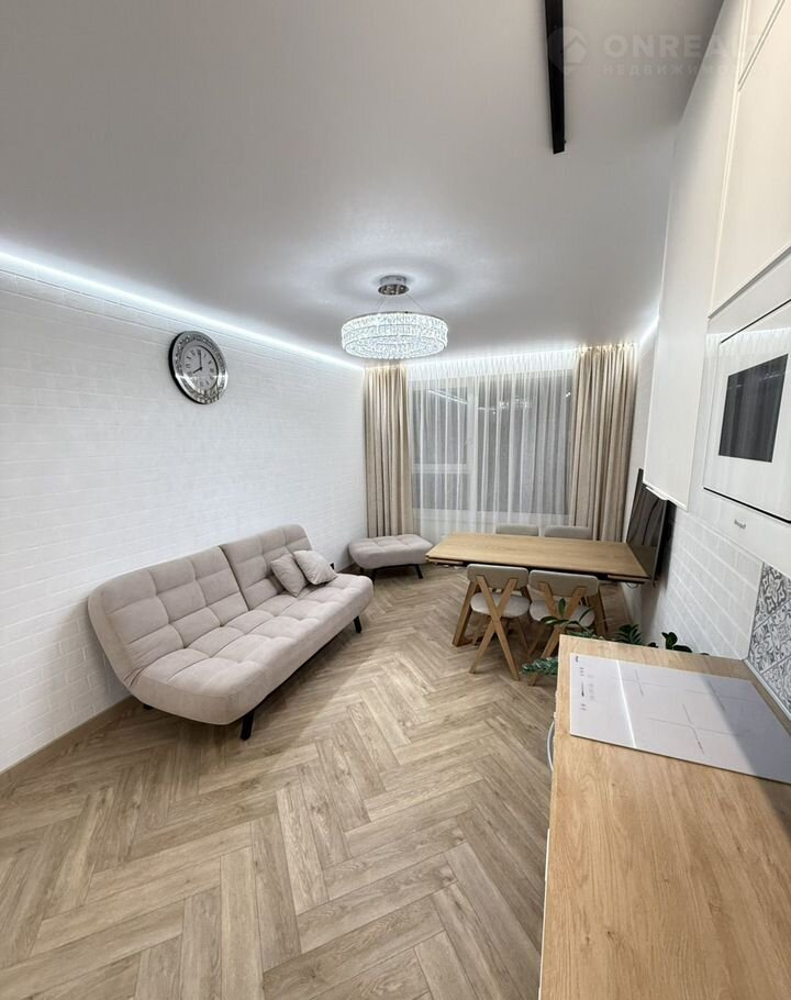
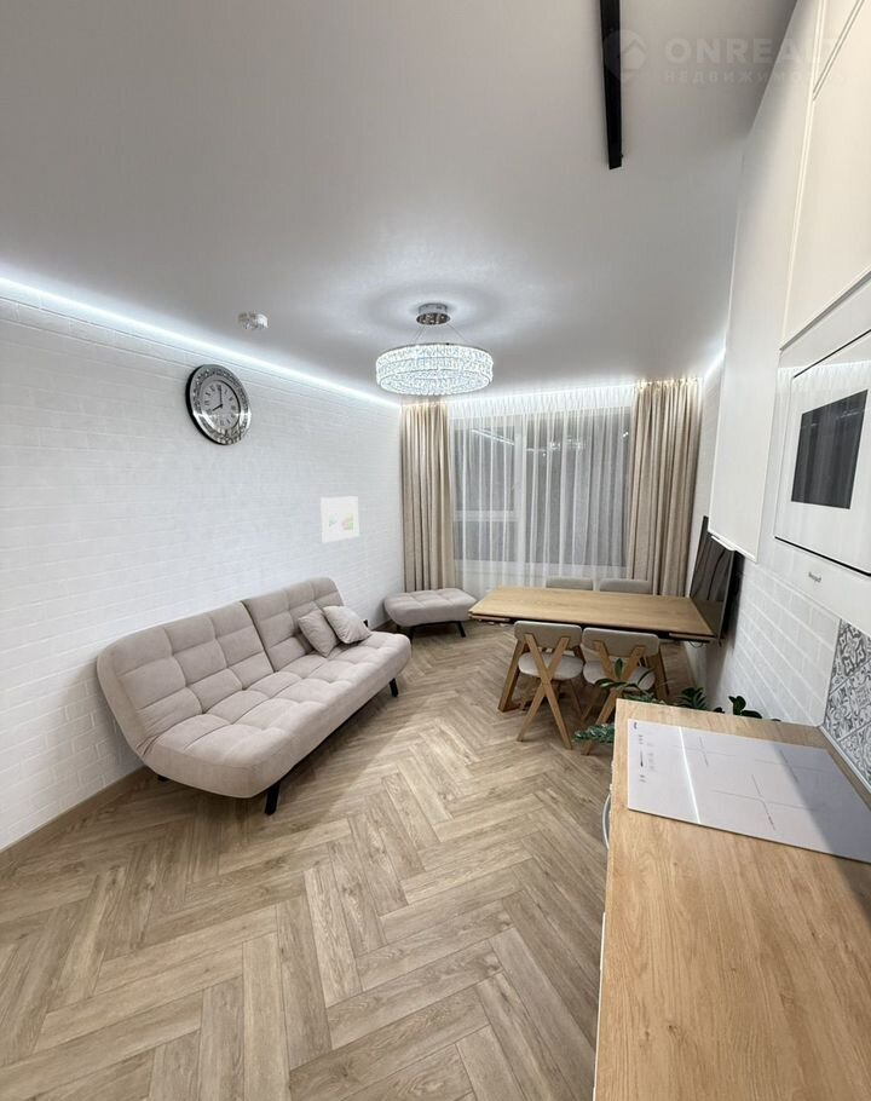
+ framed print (340, 518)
+ smoke detector (253, 321)
